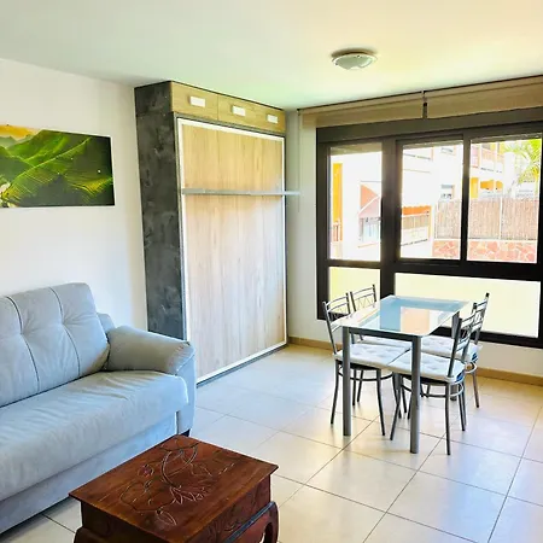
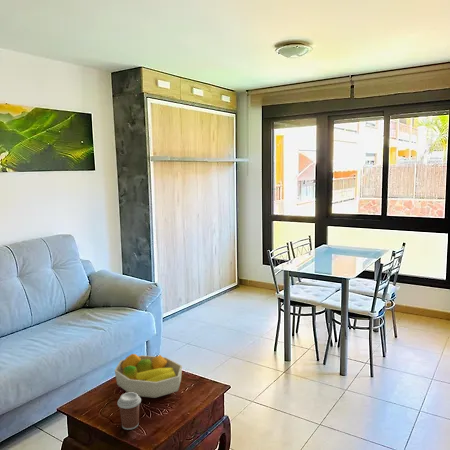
+ fruit bowl (148, 373)
+ coffee cup (129, 410)
